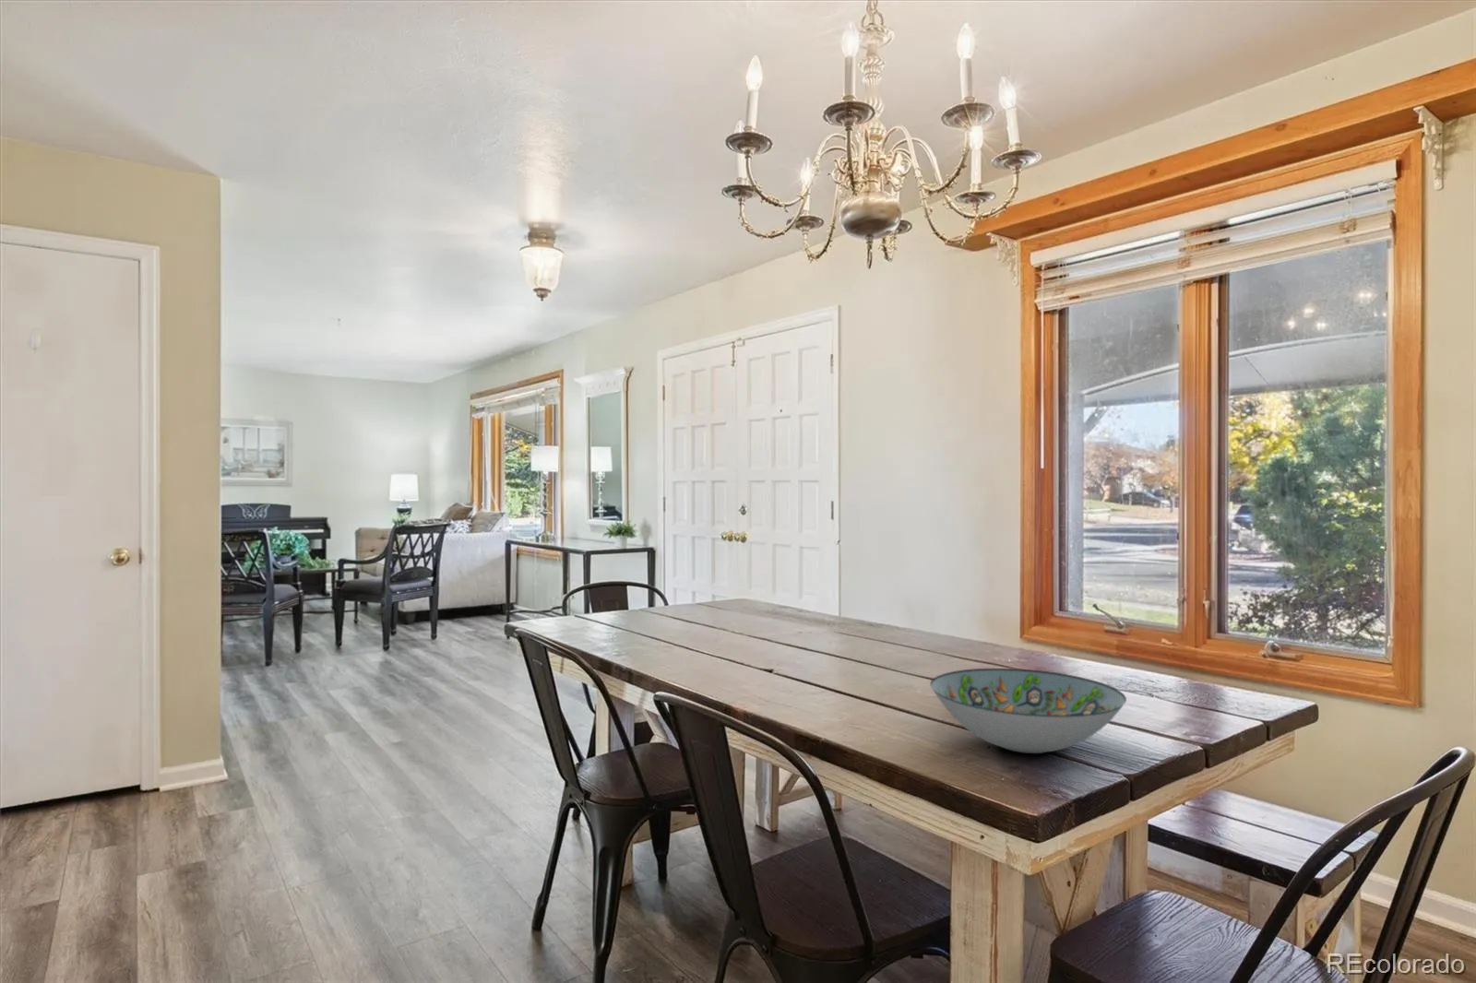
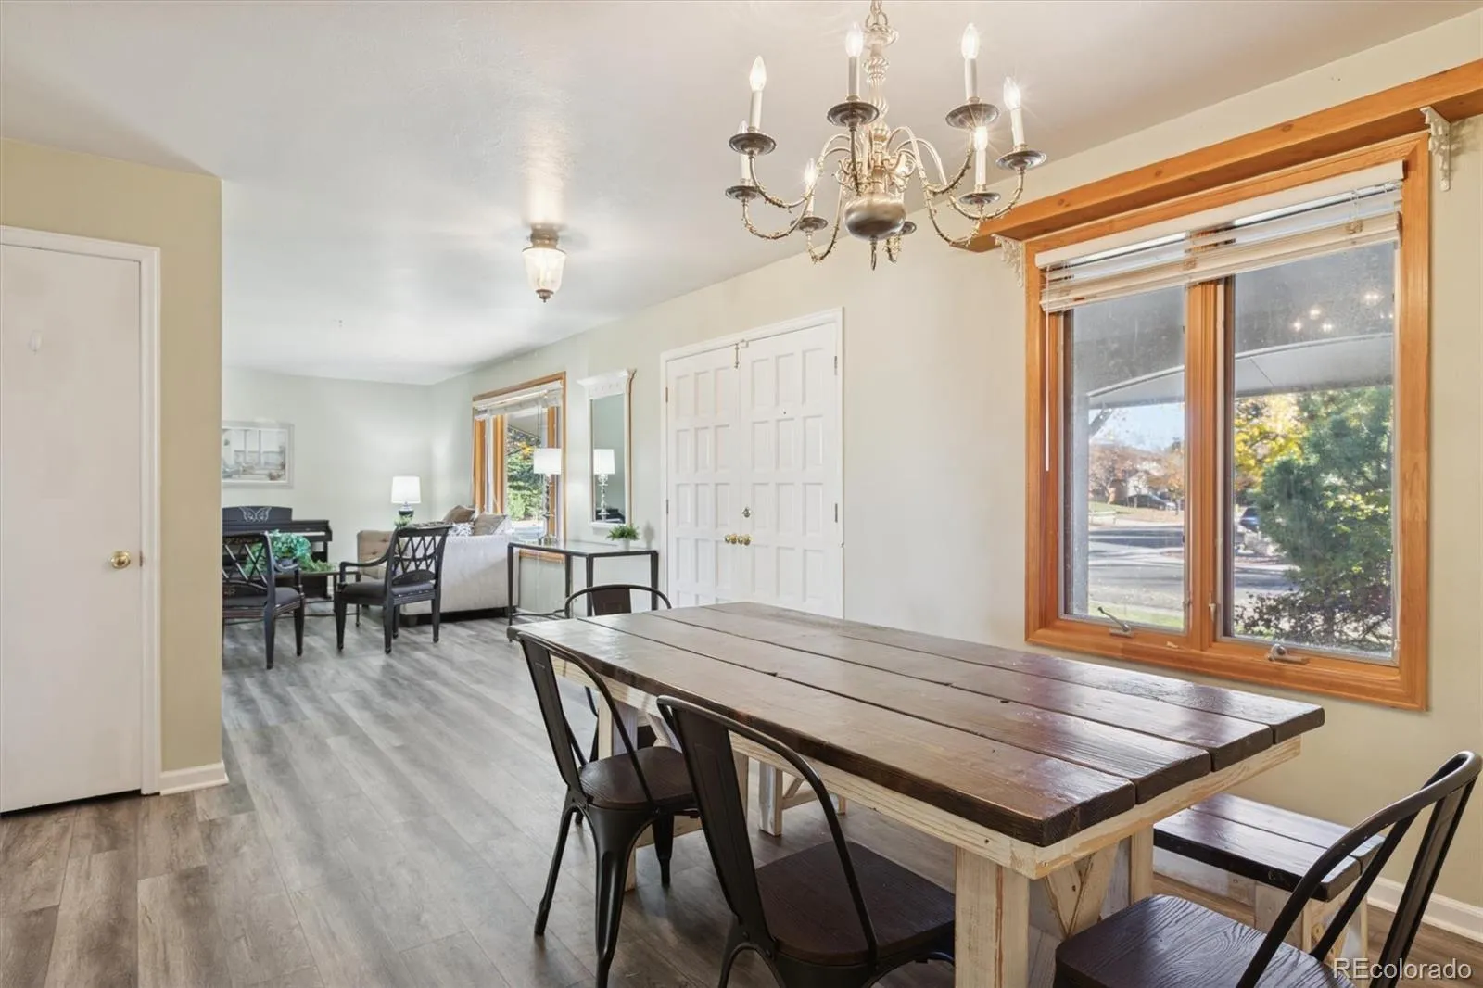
- decorative bowl (1024, 716)
